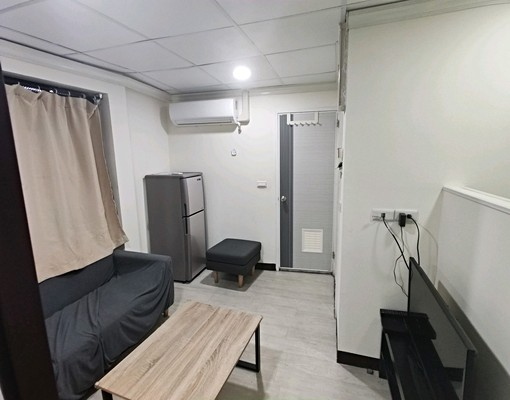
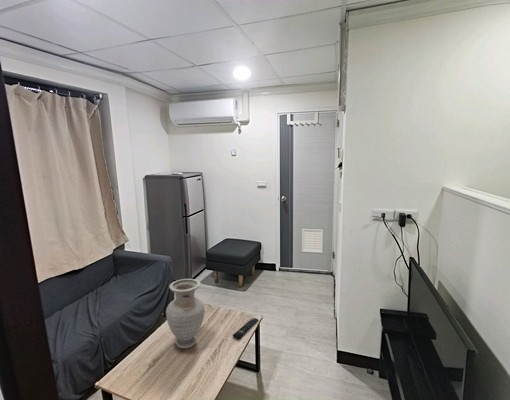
+ remote control (246, 327)
+ vase (185, 313)
